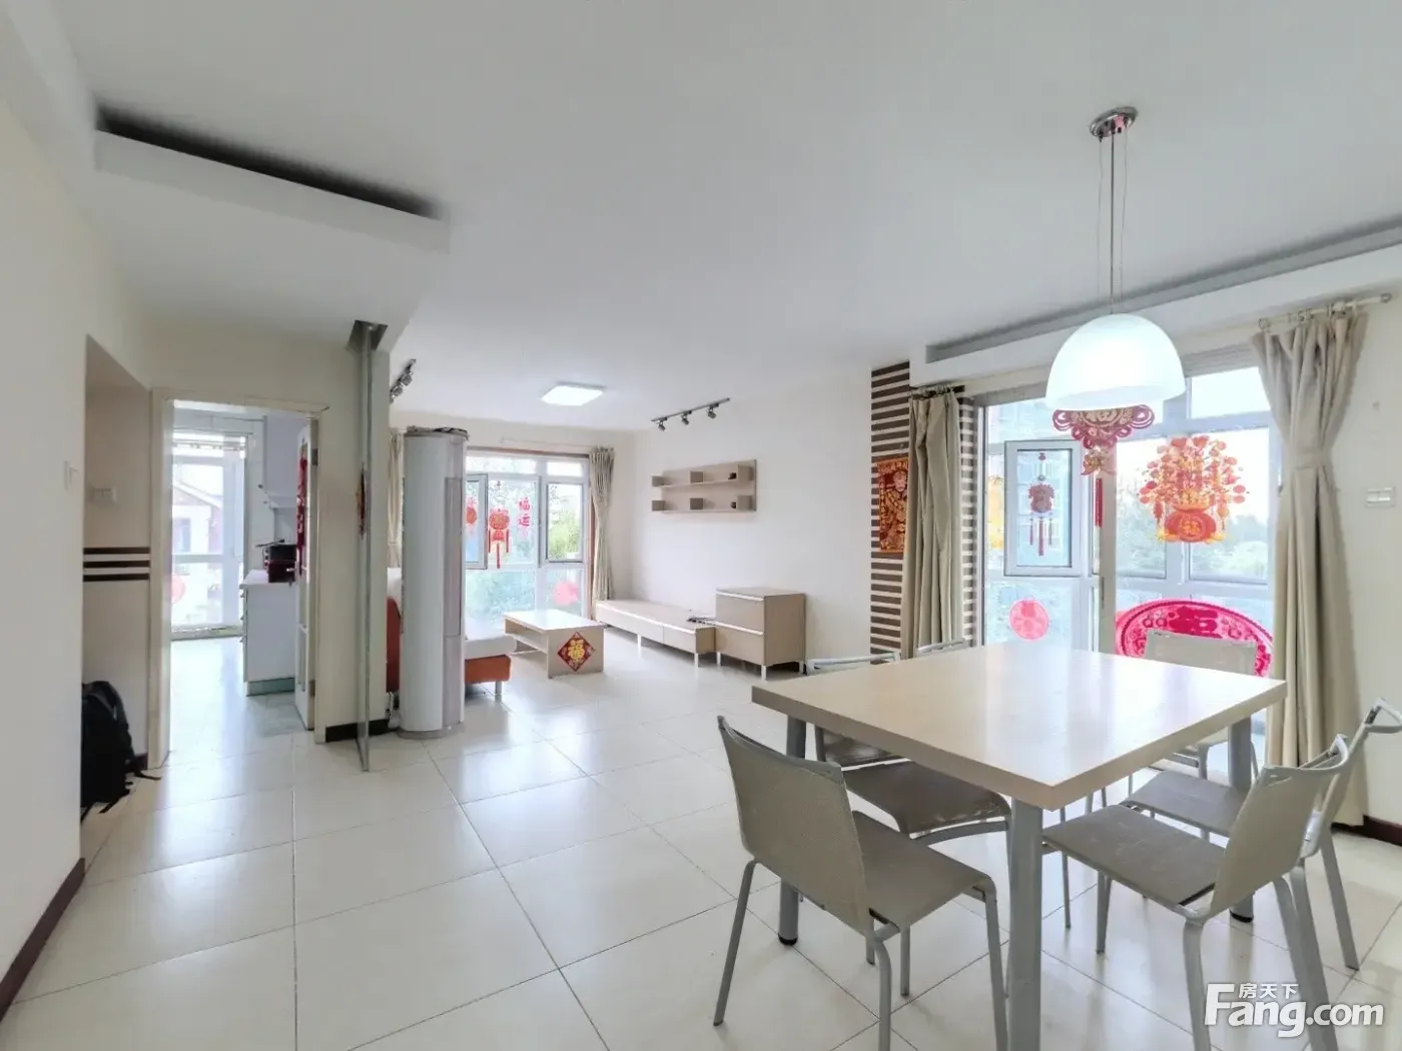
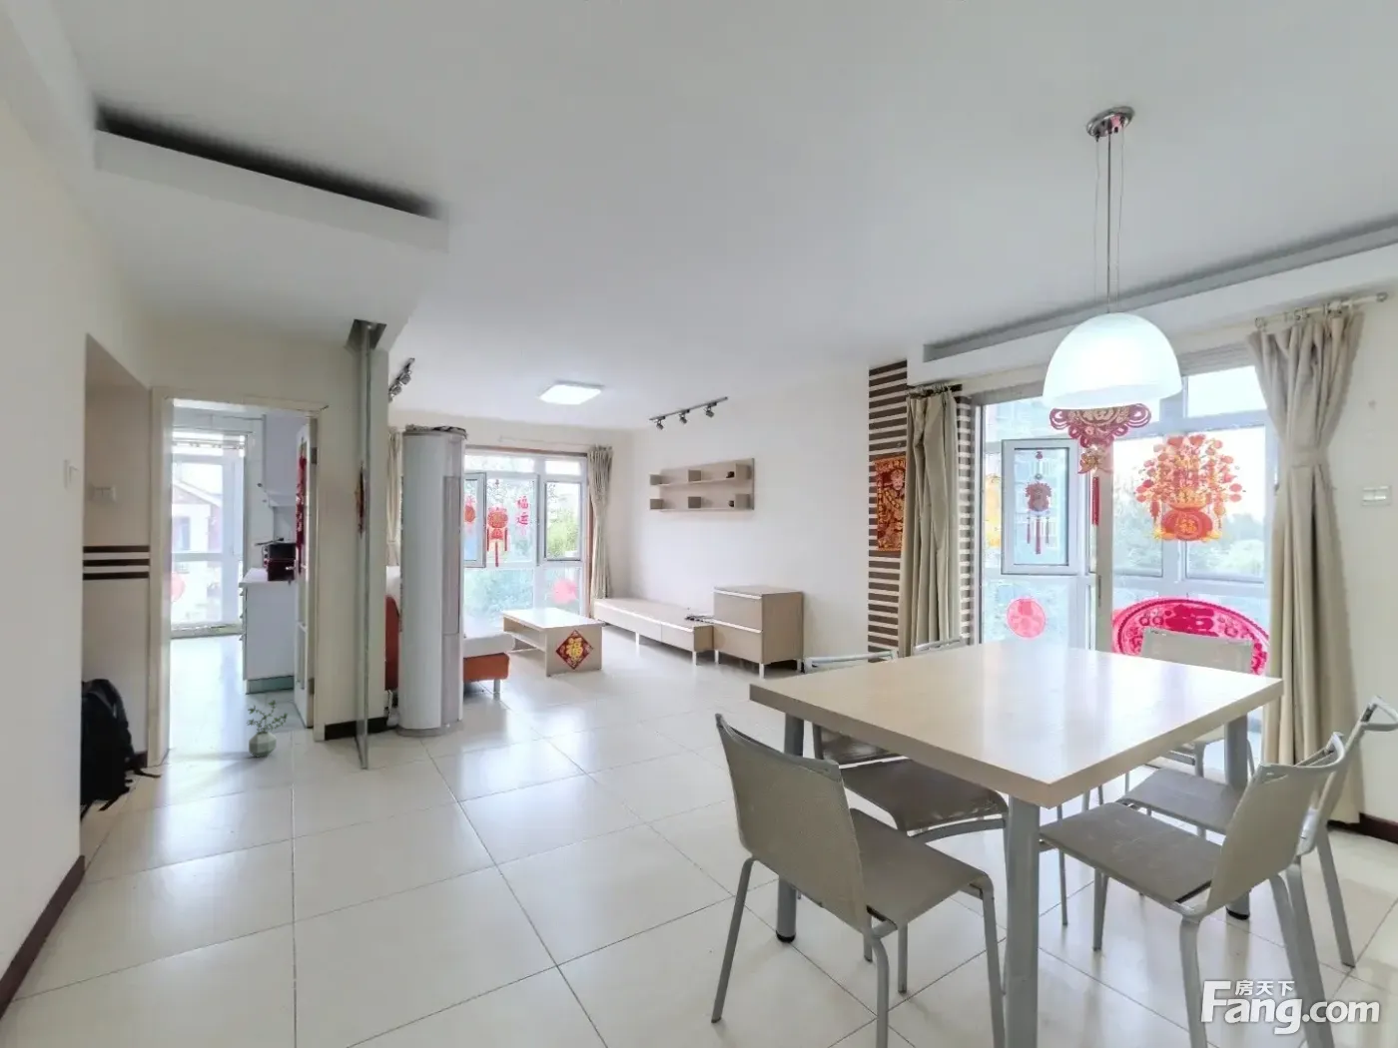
+ potted plant (266, 727)
